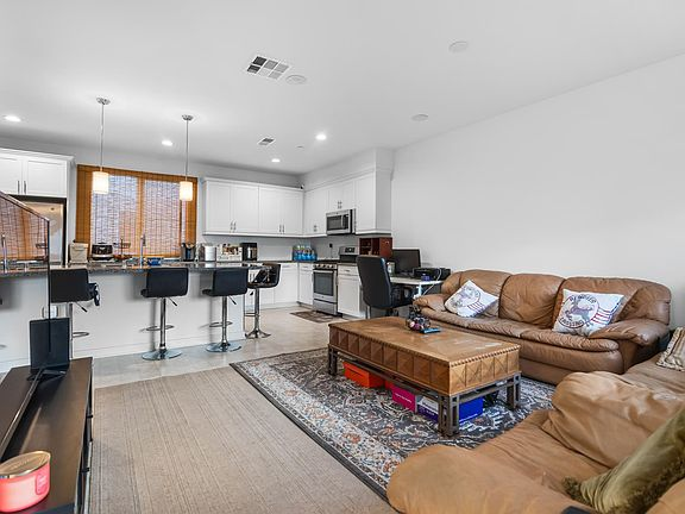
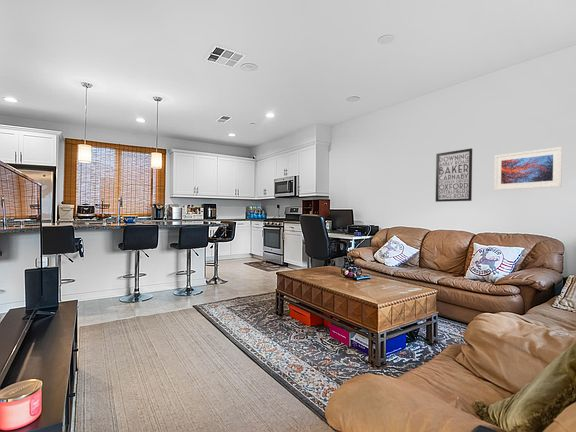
+ wall art (453, 176)
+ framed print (525, 170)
